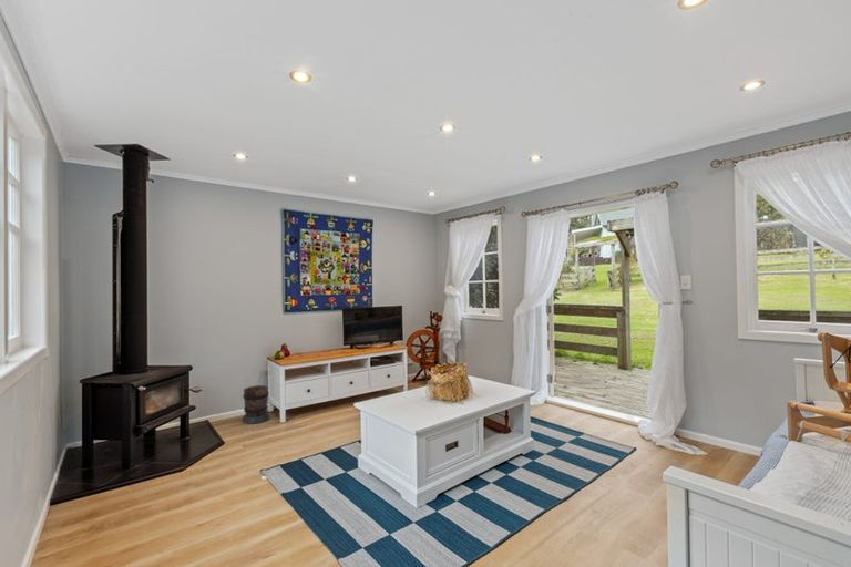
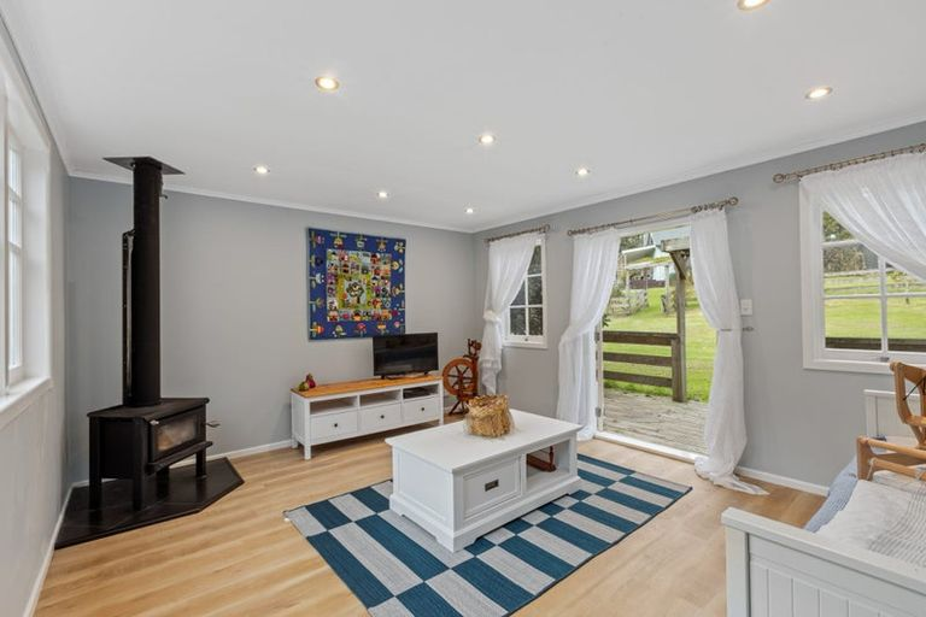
- wooden barrel (255, 403)
